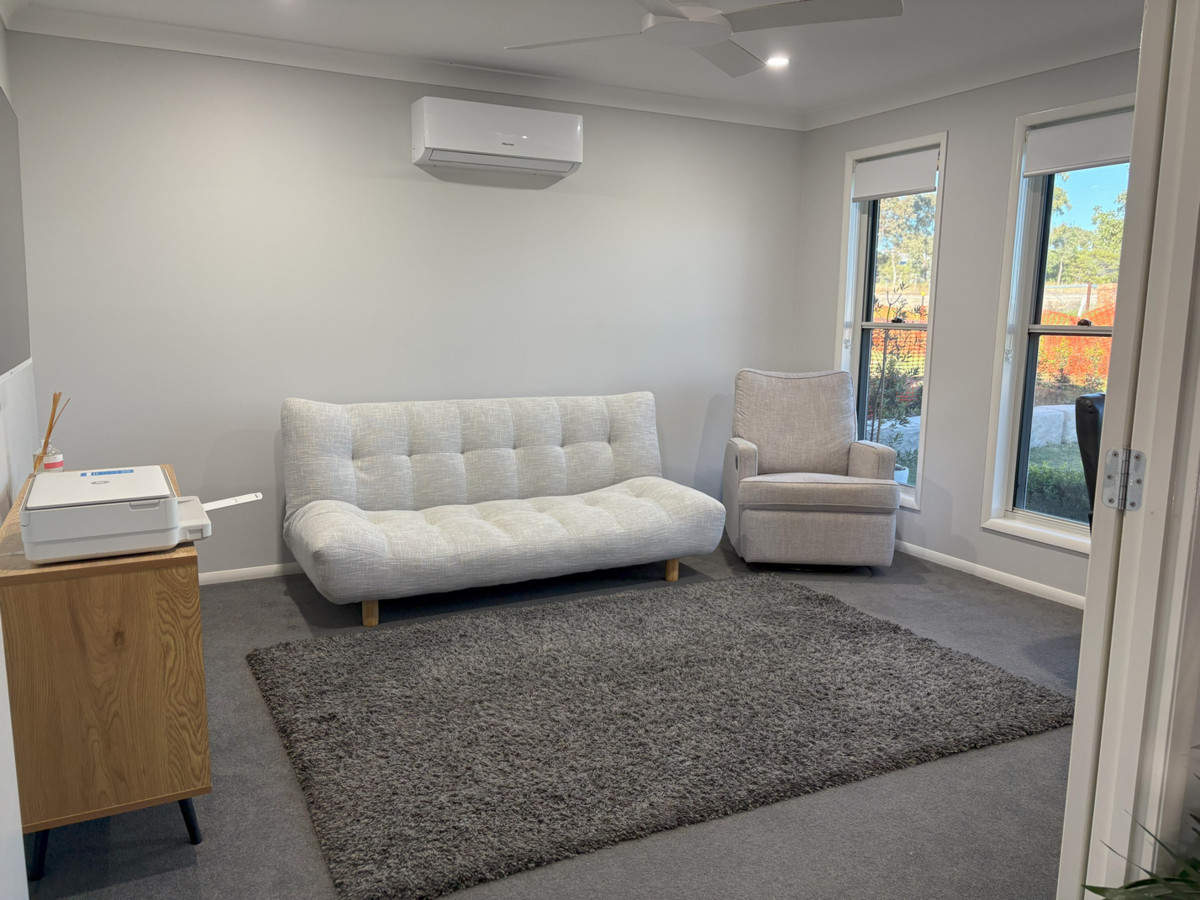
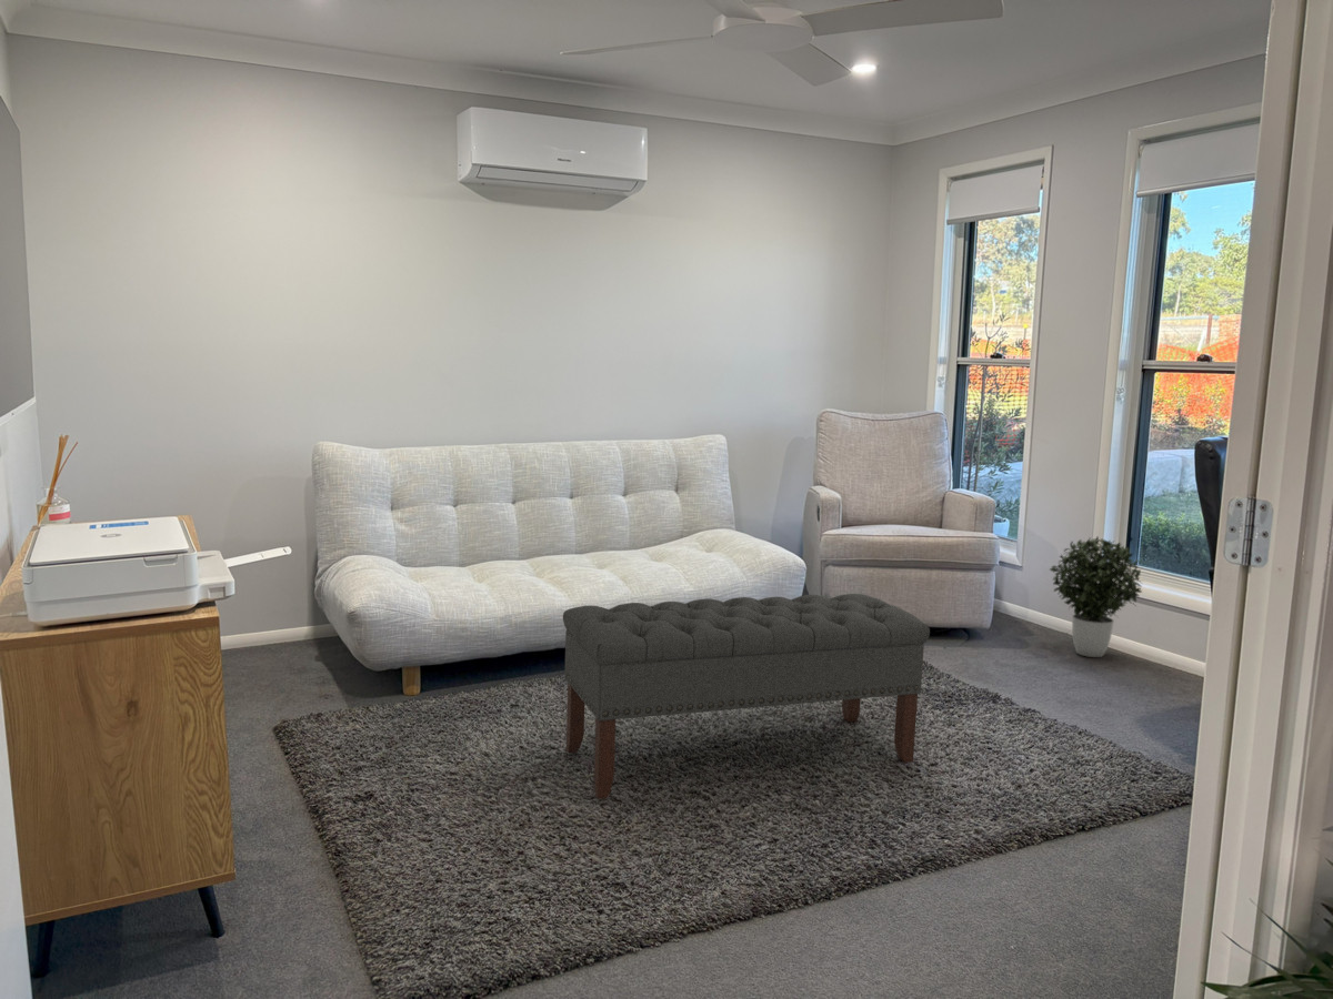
+ bench (742, 683)
+ potted plant (1095, 596)
